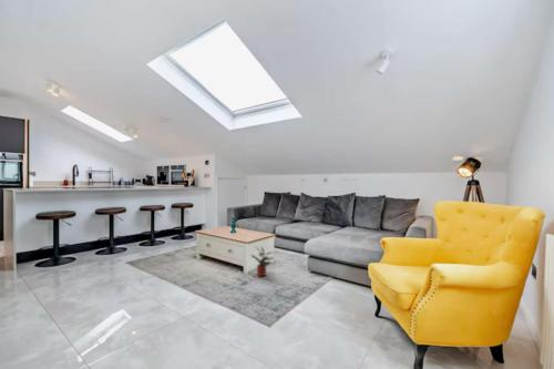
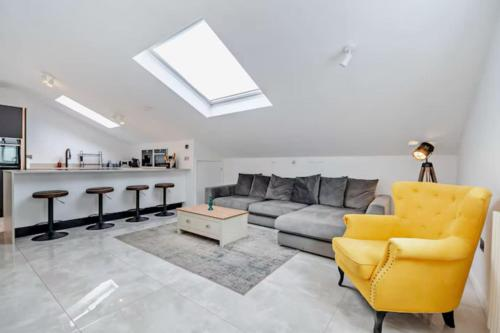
- potted plant (264, 260)
